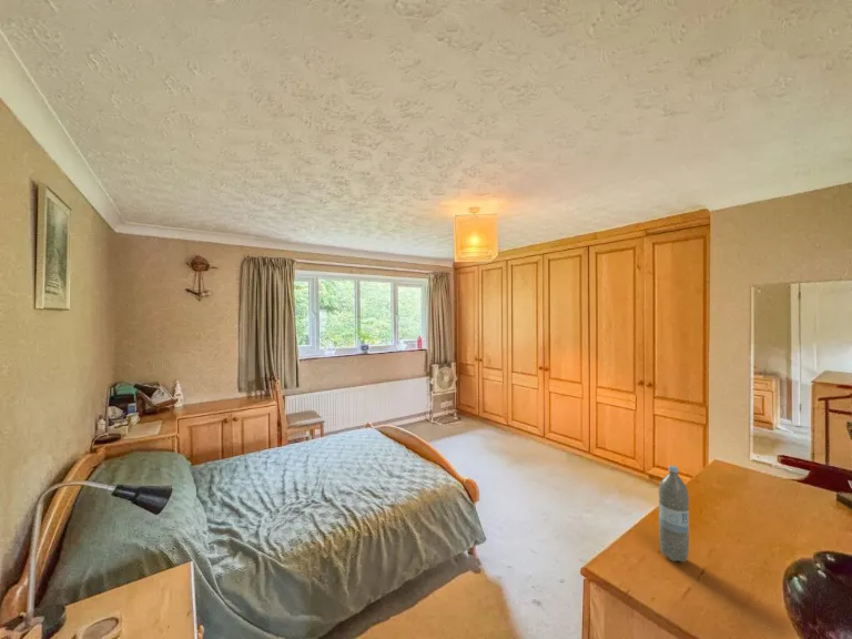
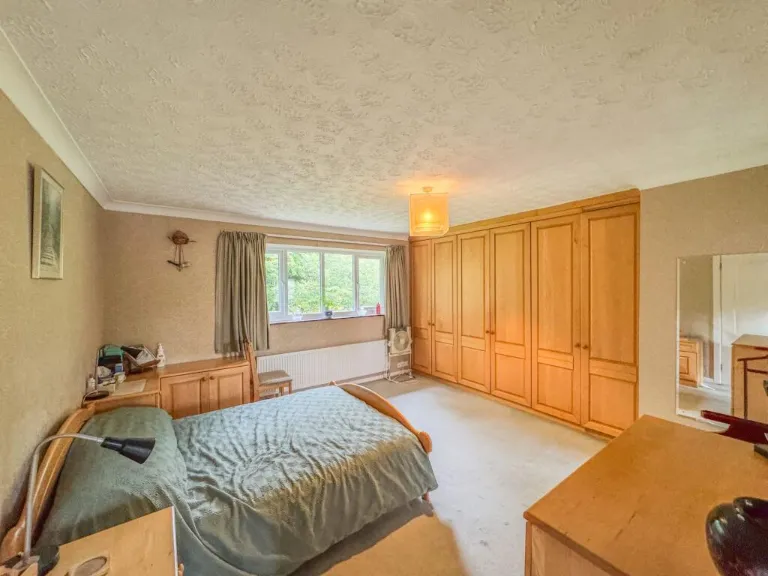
- water bottle (673, 511)
